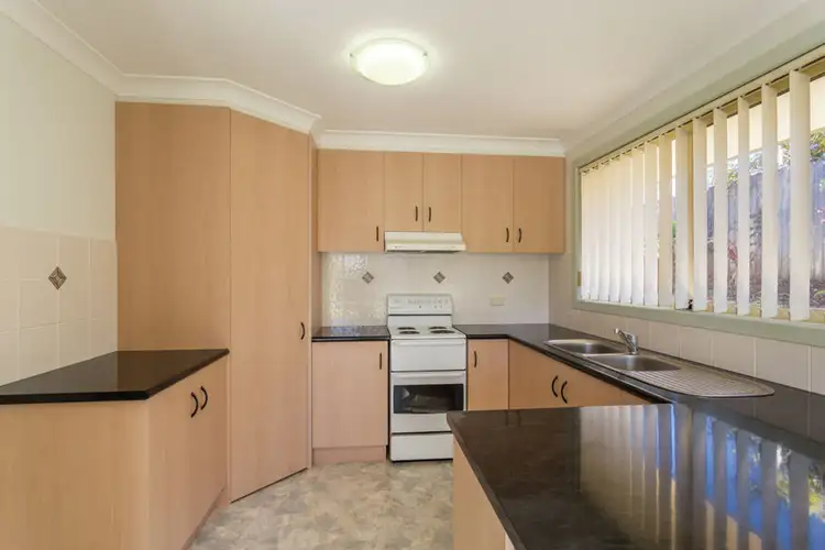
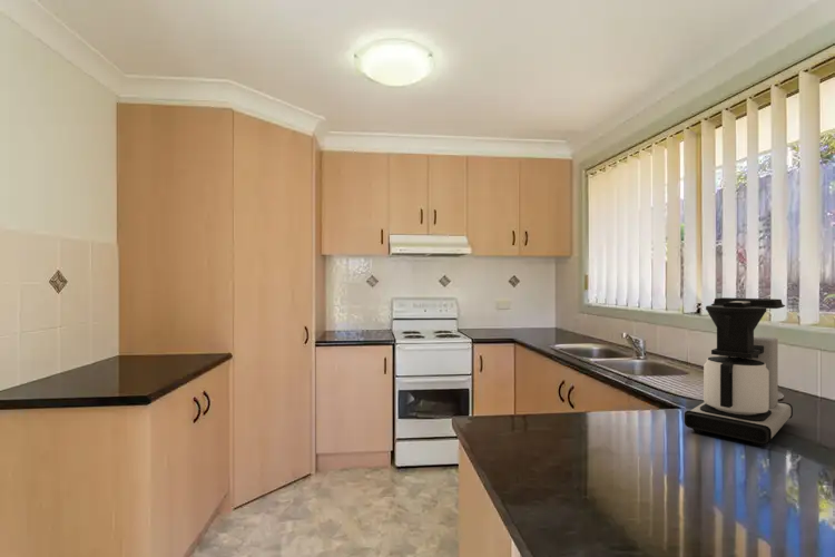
+ coffee maker (739, 363)
